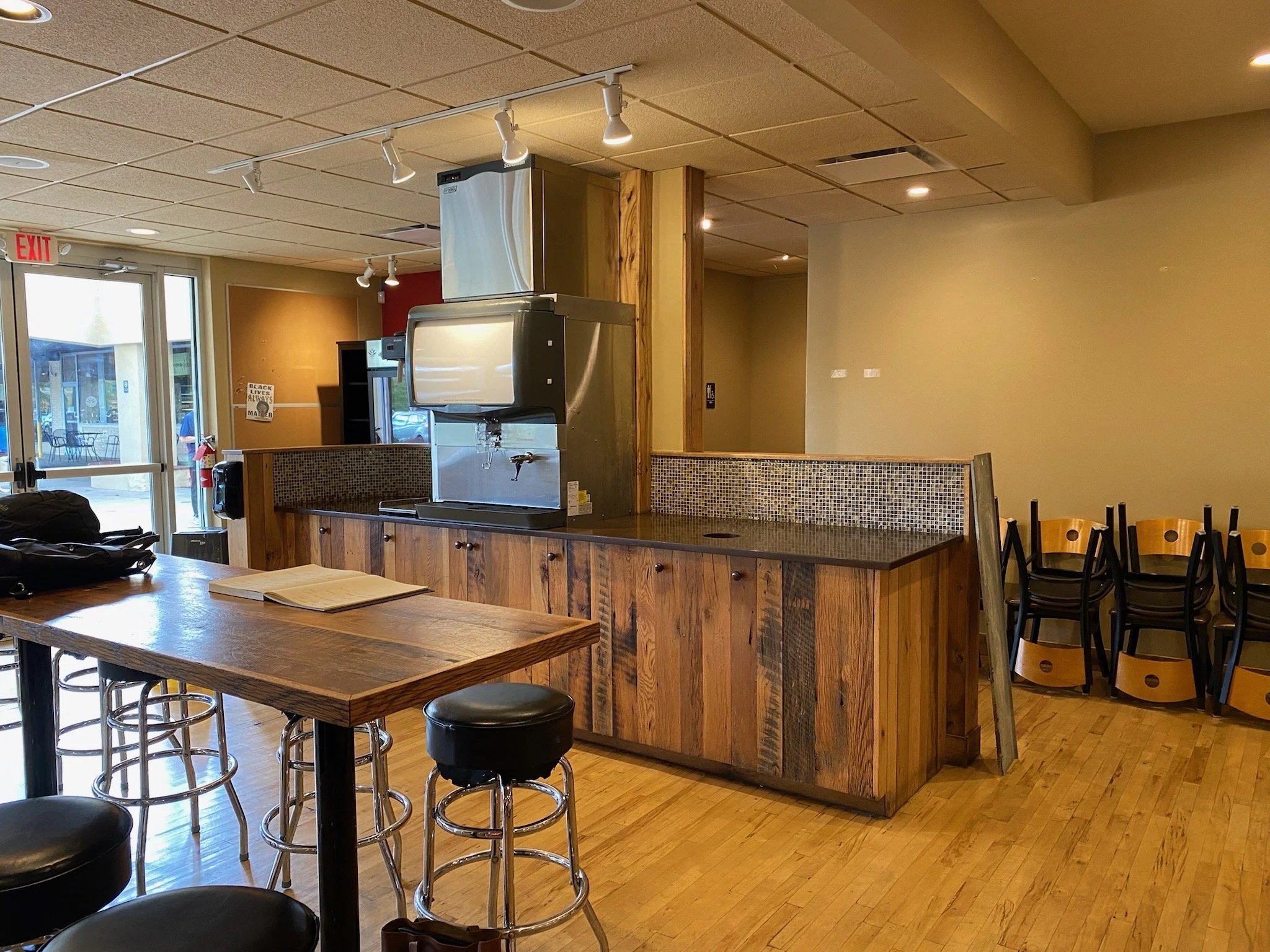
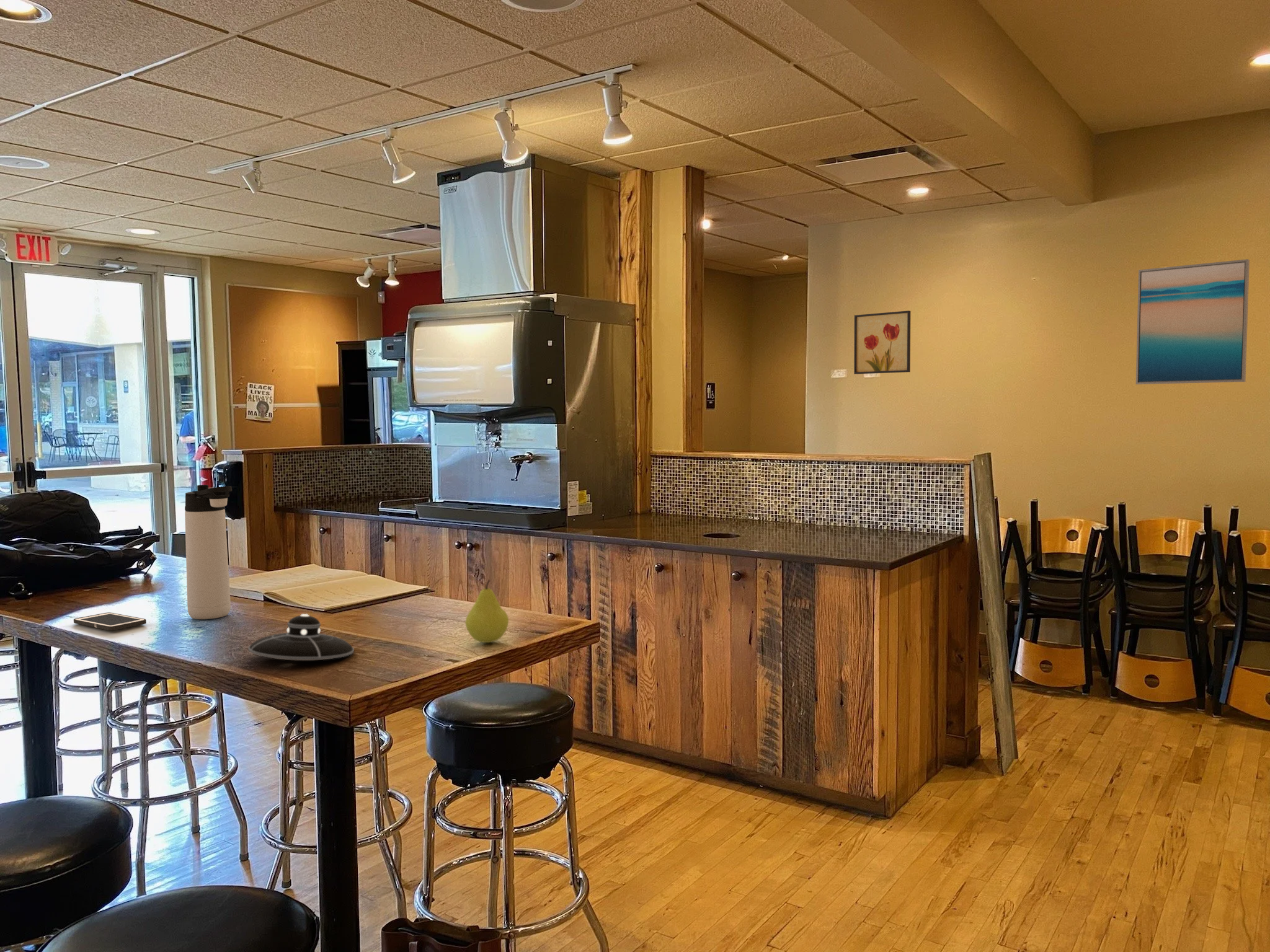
+ fruit (487, 610)
+ wall art (1190, 324)
+ thermos bottle (211, 551)
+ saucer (301, 636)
+ cell phone (110, 621)
+ wall art (882, 343)
